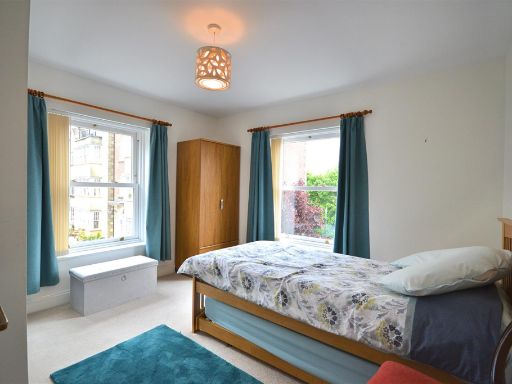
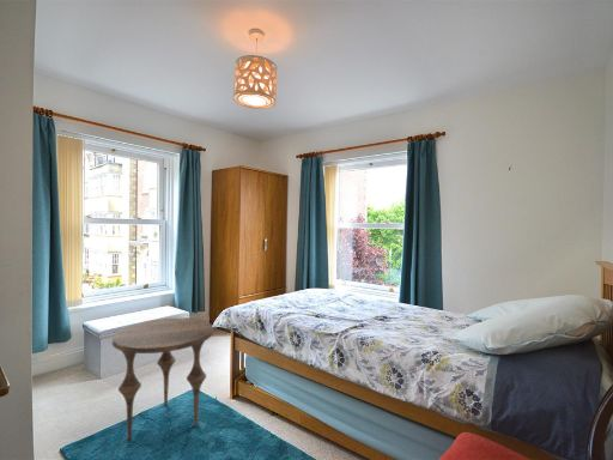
+ side table (164, 376)
